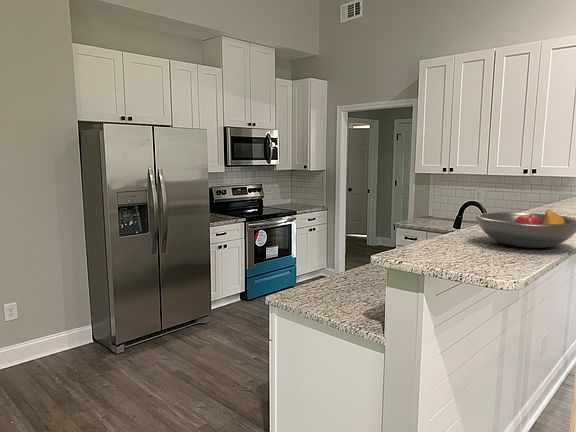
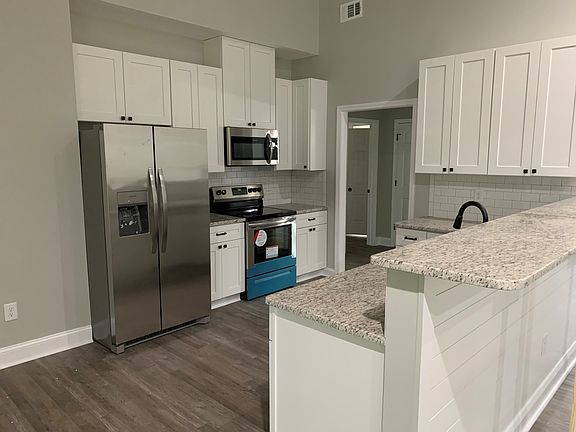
- fruit bowl (525, 227)
